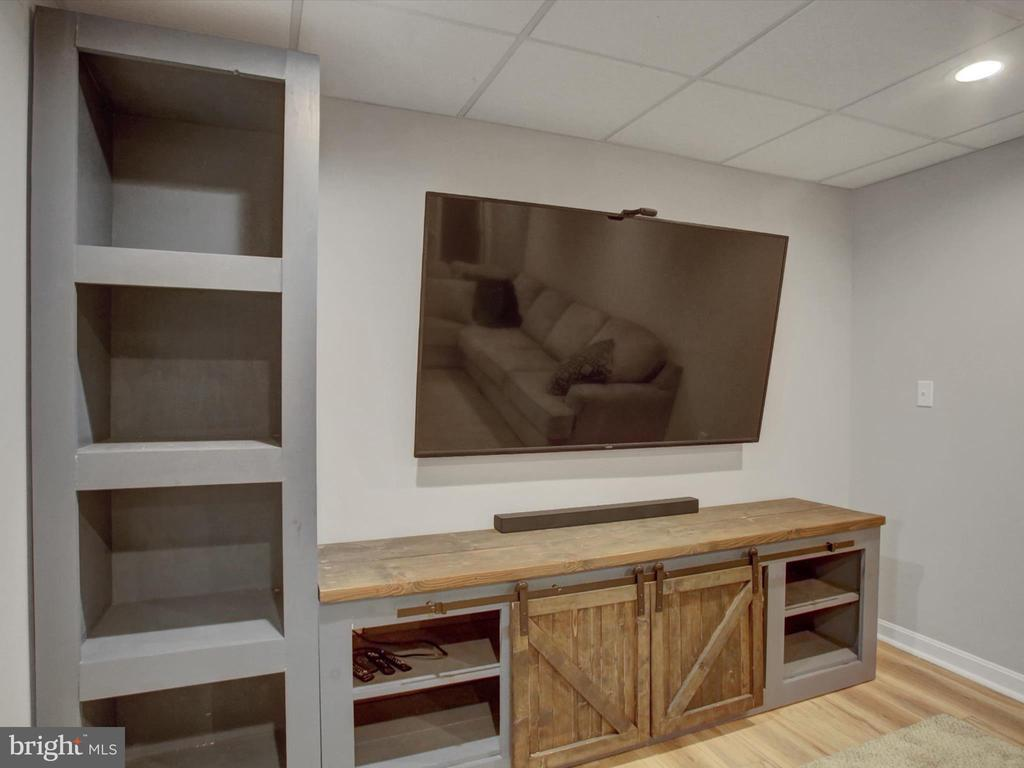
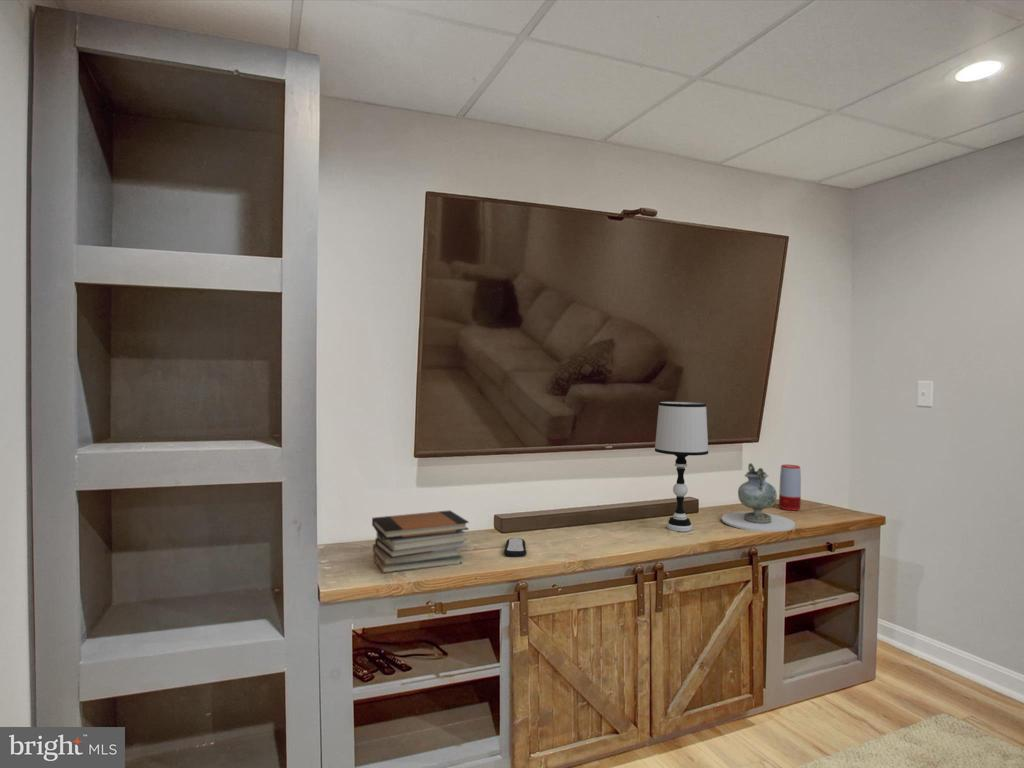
+ table lamp (680, 466)
+ speaker (790, 487)
+ book stack (419, 540)
+ decorative vase (758, 494)
+ remote control (515, 546)
